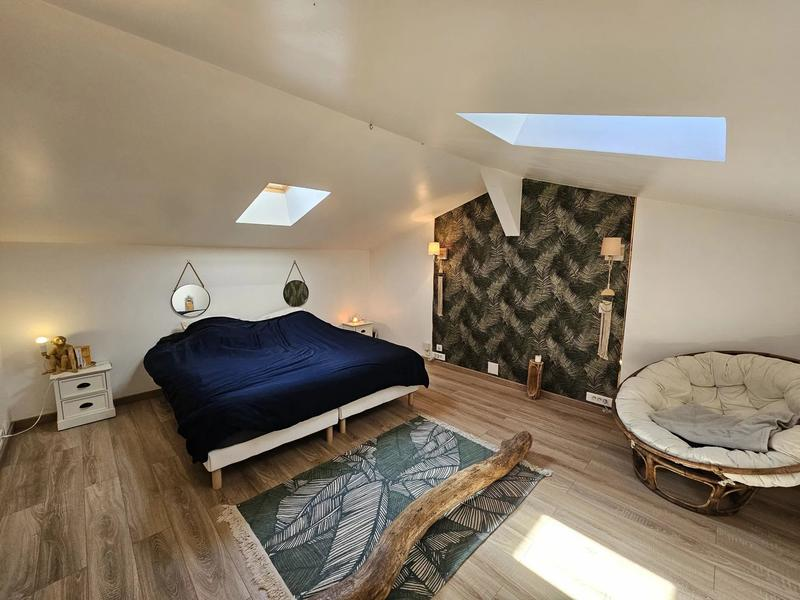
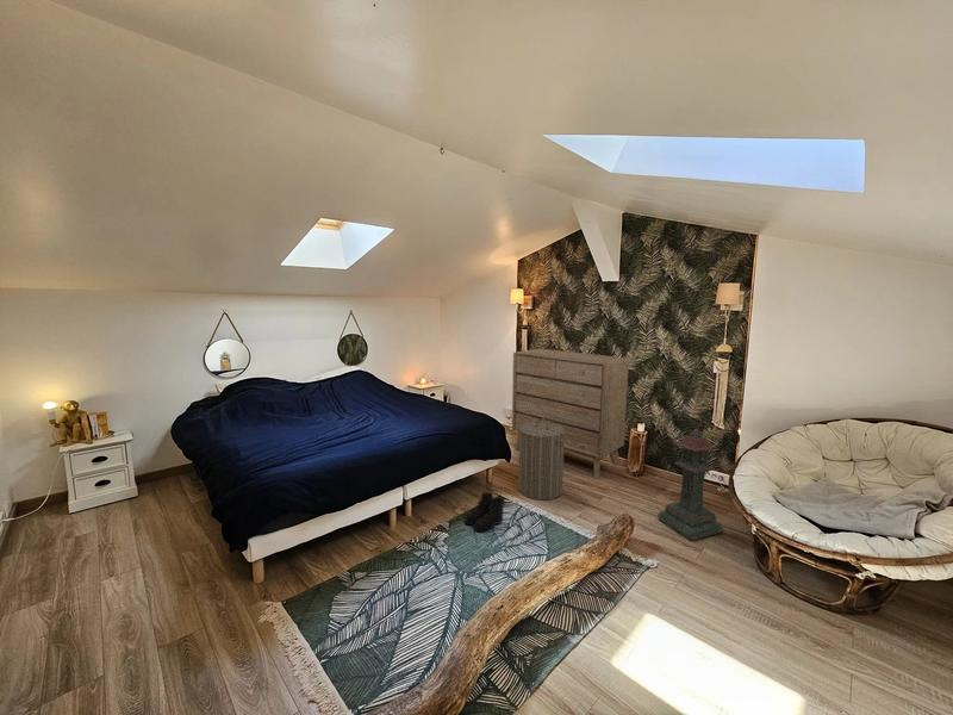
+ dresser (566, 406)
+ boots (484, 509)
+ laundry hamper (541, 454)
+ lantern (692, 478)
